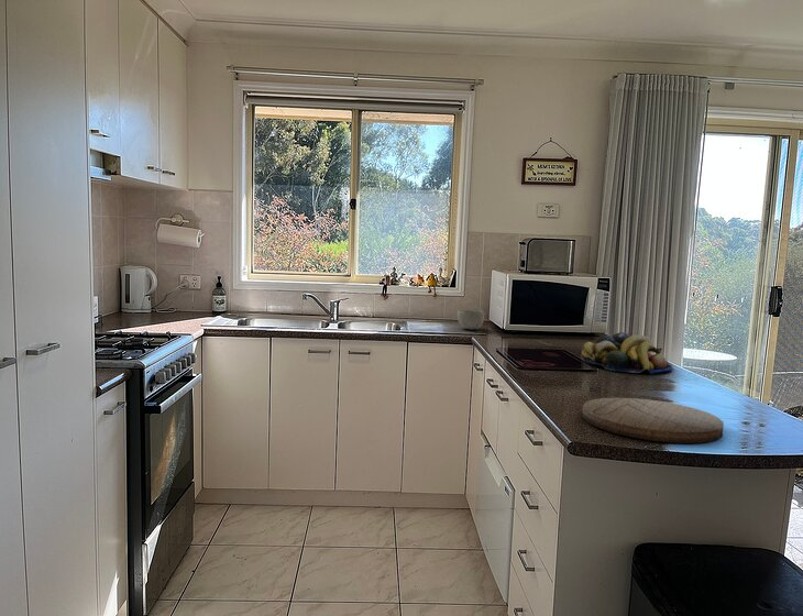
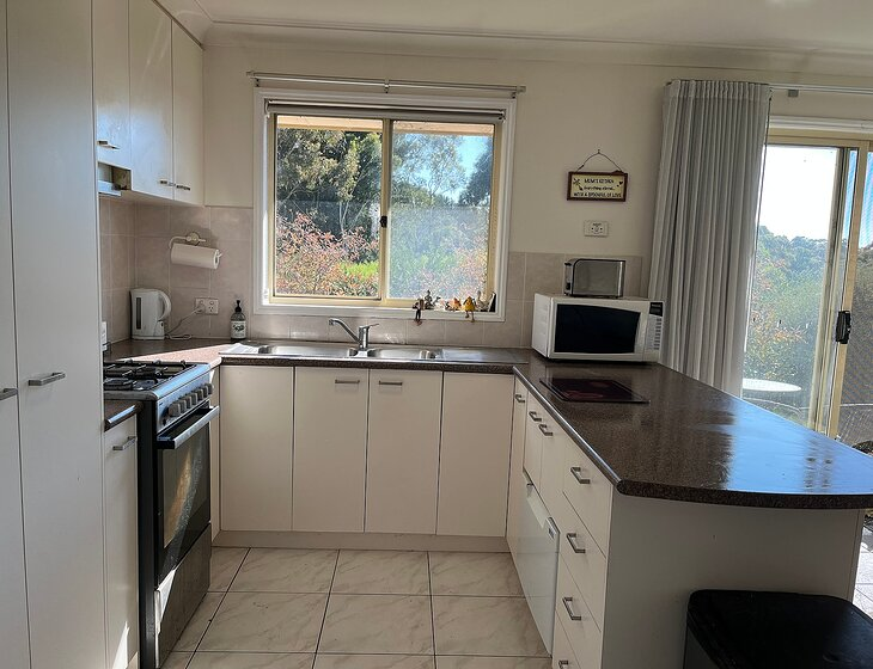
- bowl (470, 319)
- cutting board (649, 418)
- fruit bowl (628, 349)
